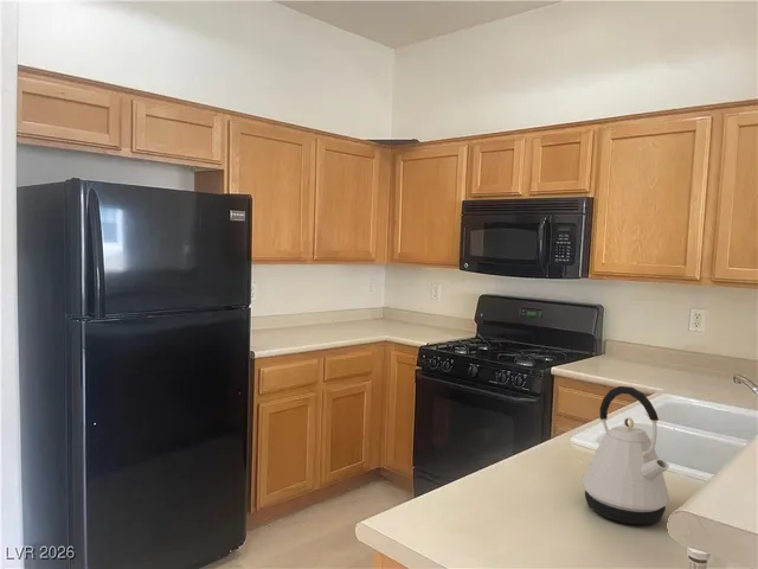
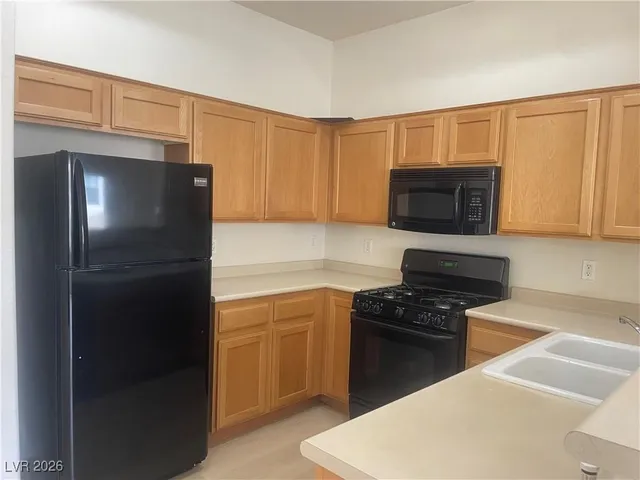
- kettle (628, 449)
